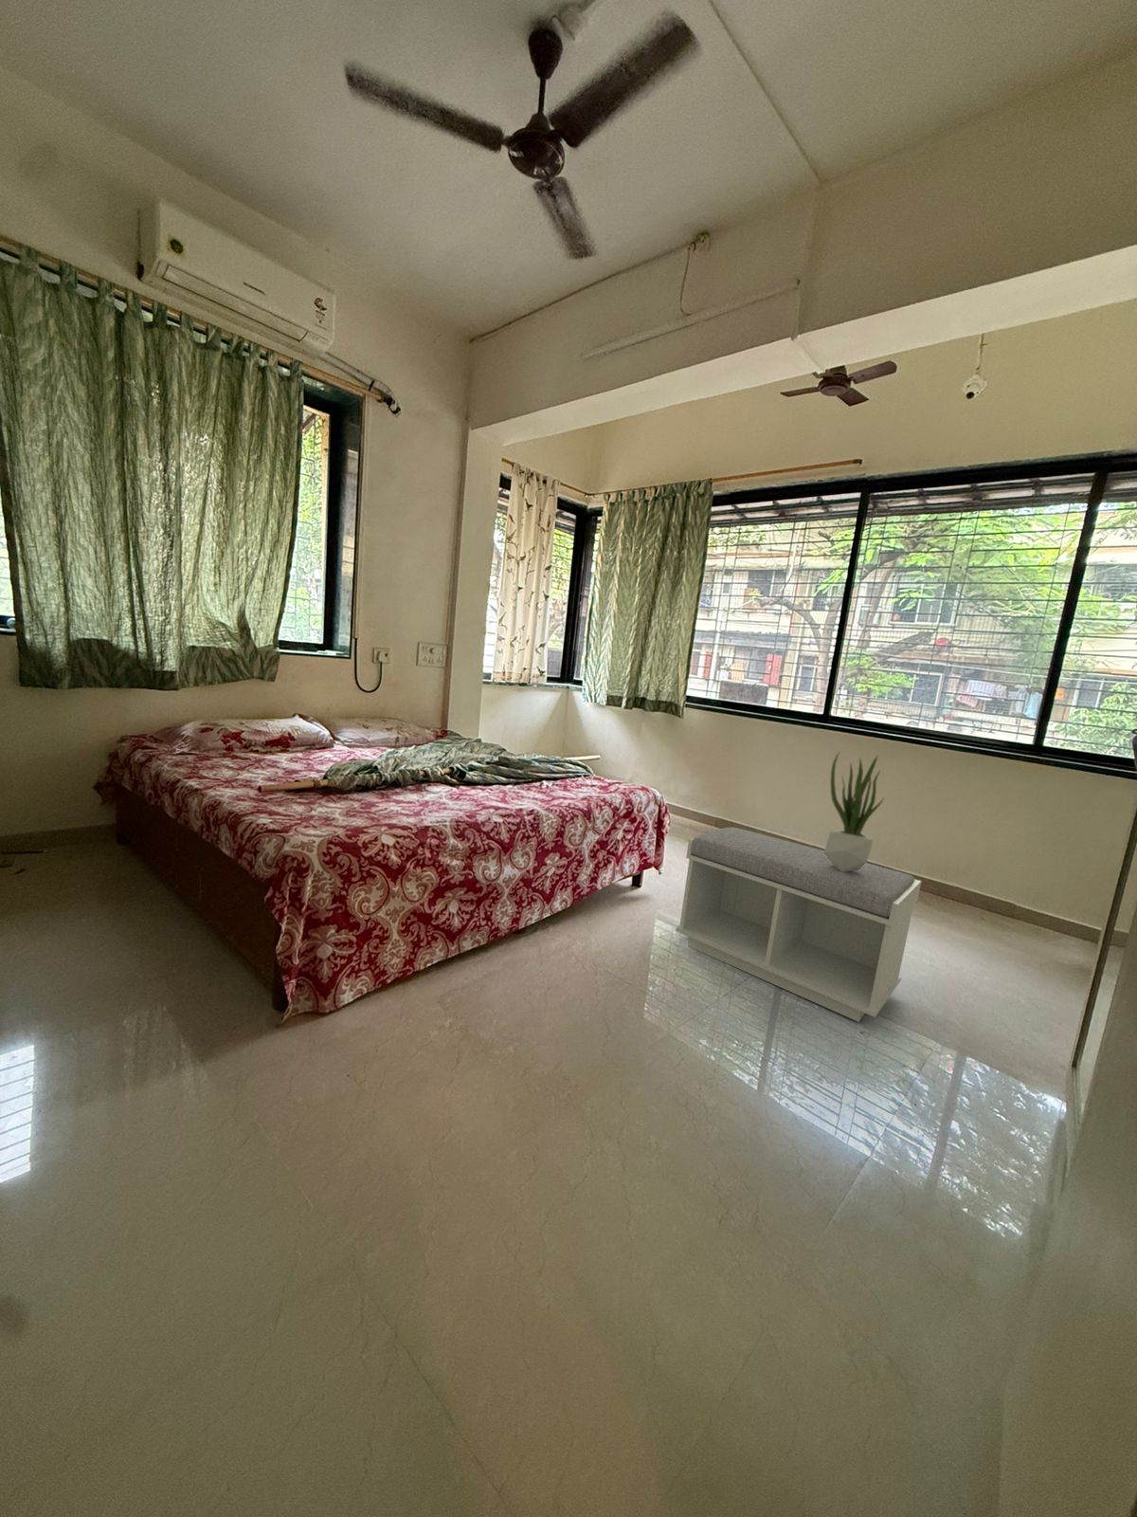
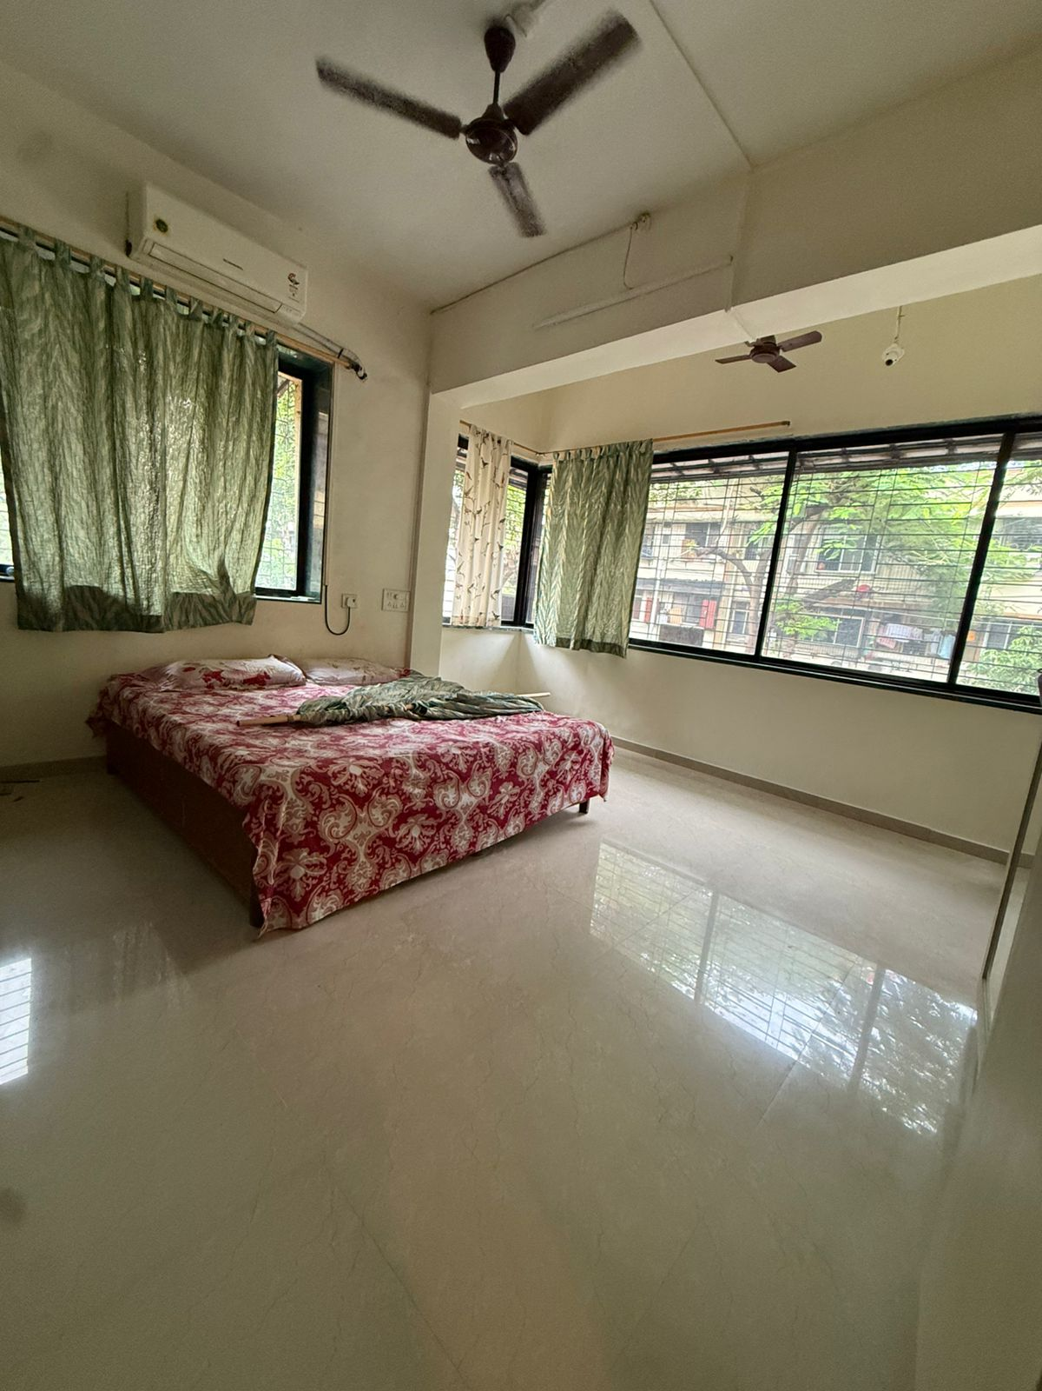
- bench (789, 910)
- potted plant (850, 811)
